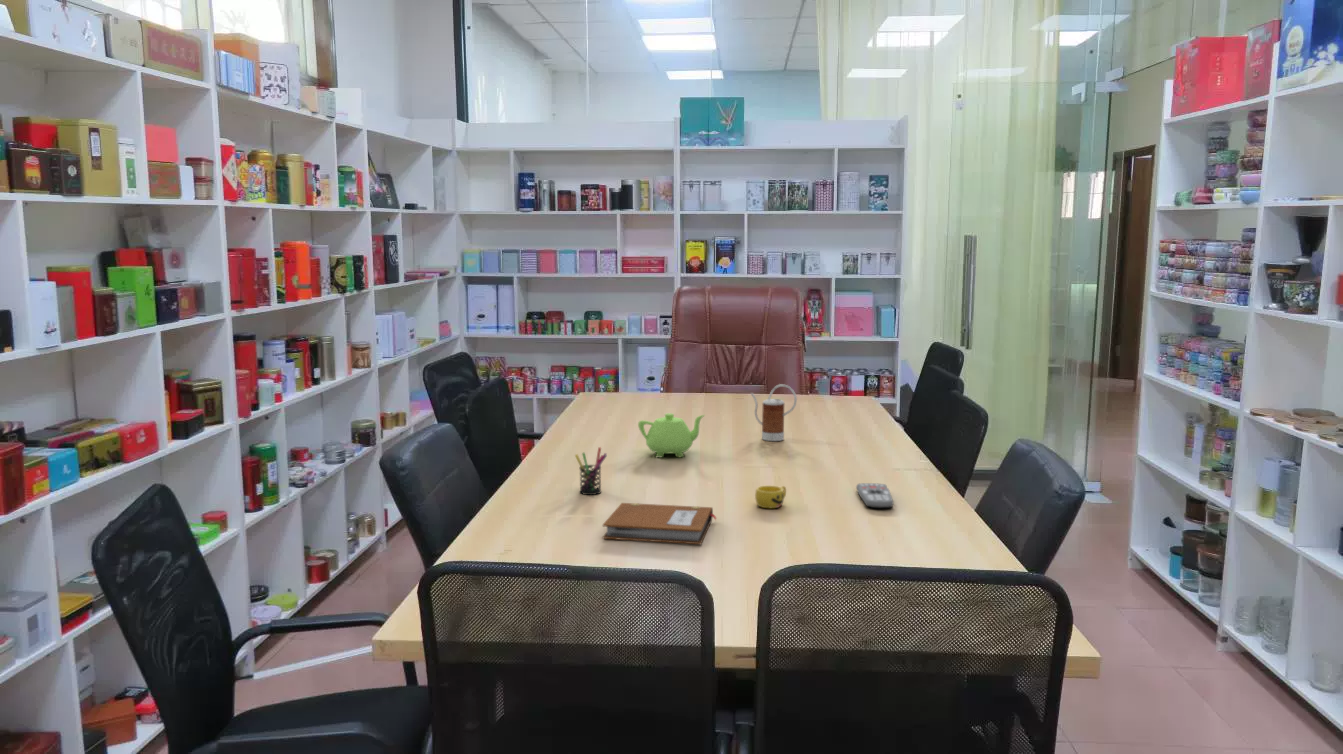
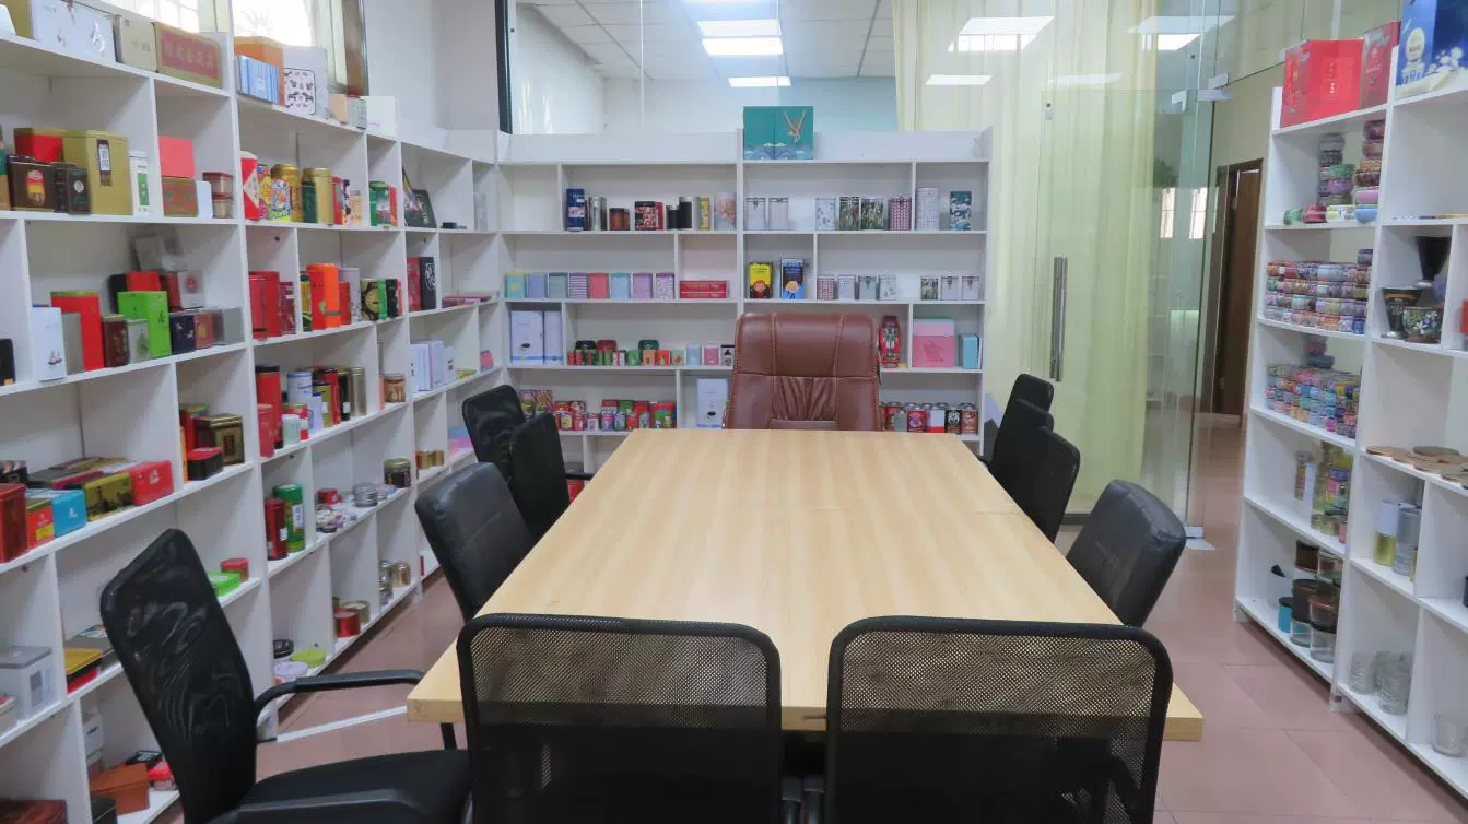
- remote control (875, 495)
- notebook (662, 521)
- teapot (671, 432)
- pen holder (590, 470)
- kettle (772, 411)
- cup (772, 496)
